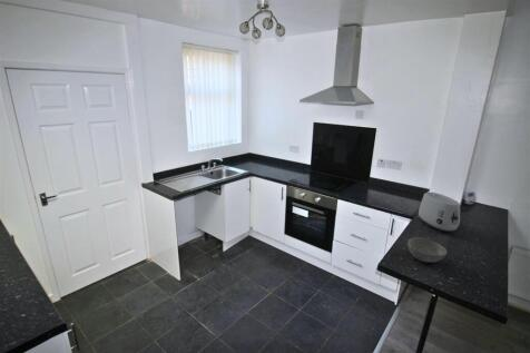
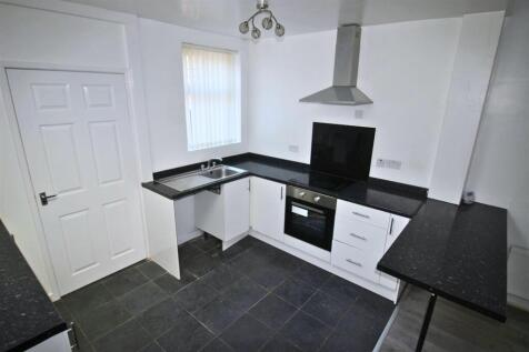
- bowl (425, 252)
- toaster (439, 212)
